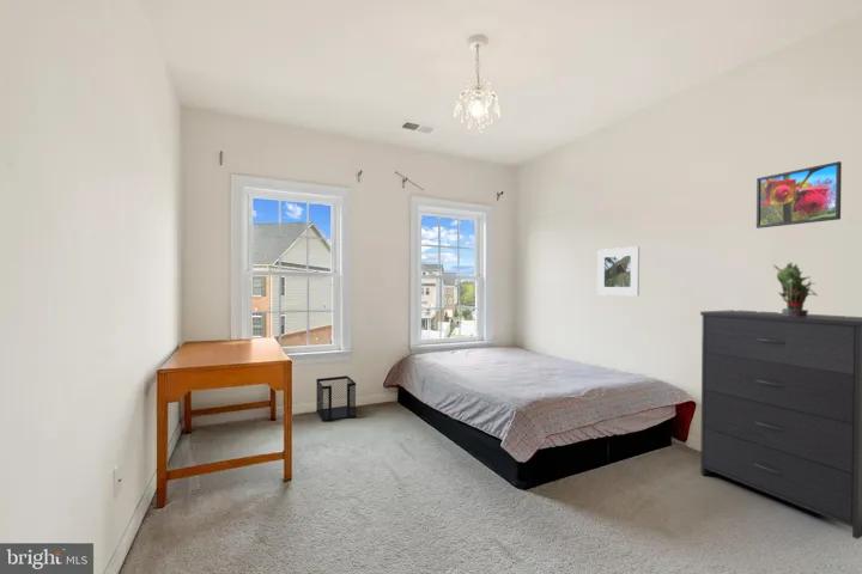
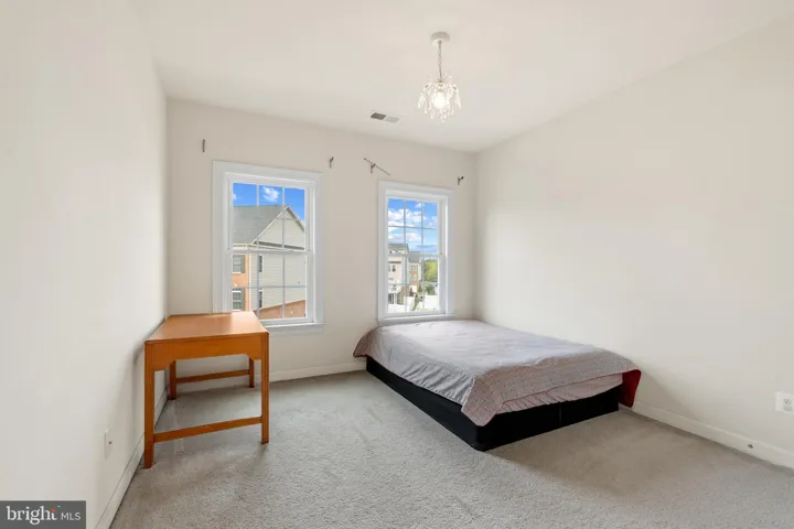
- dresser (784, 404)
- wastebasket (335, 397)
- potted plant (795, 287)
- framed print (795, 197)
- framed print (617, 271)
